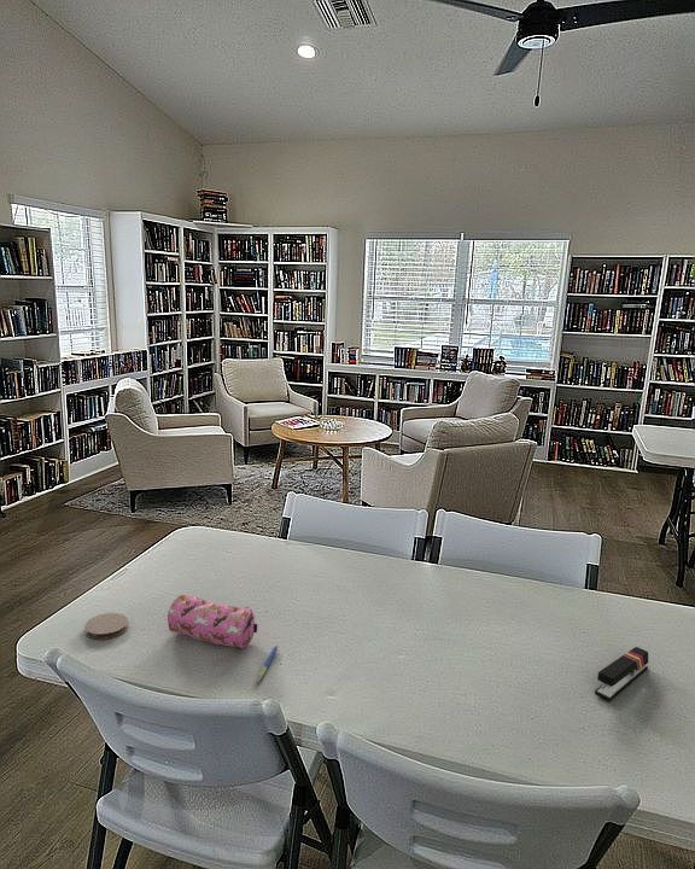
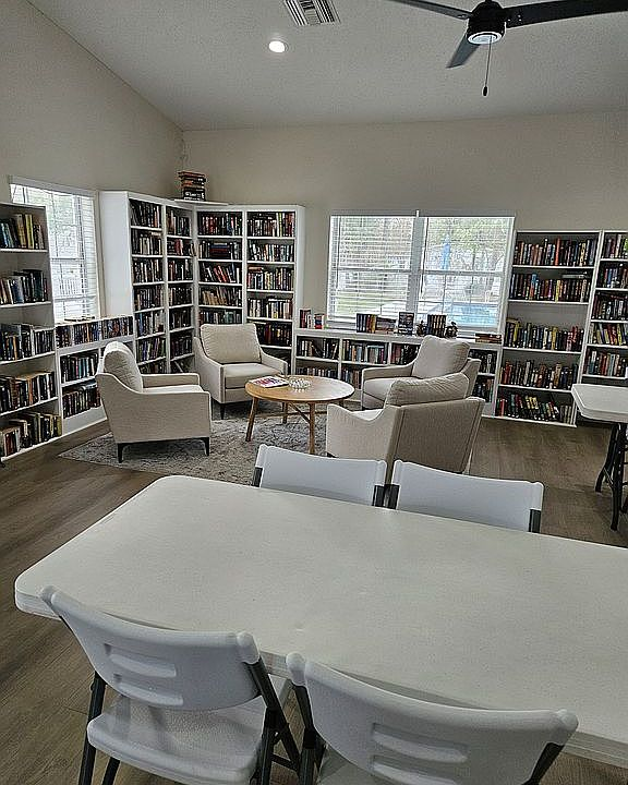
- pencil case (211, 619)
- stapler (623, 670)
- pen (267, 663)
- coaster (106, 625)
